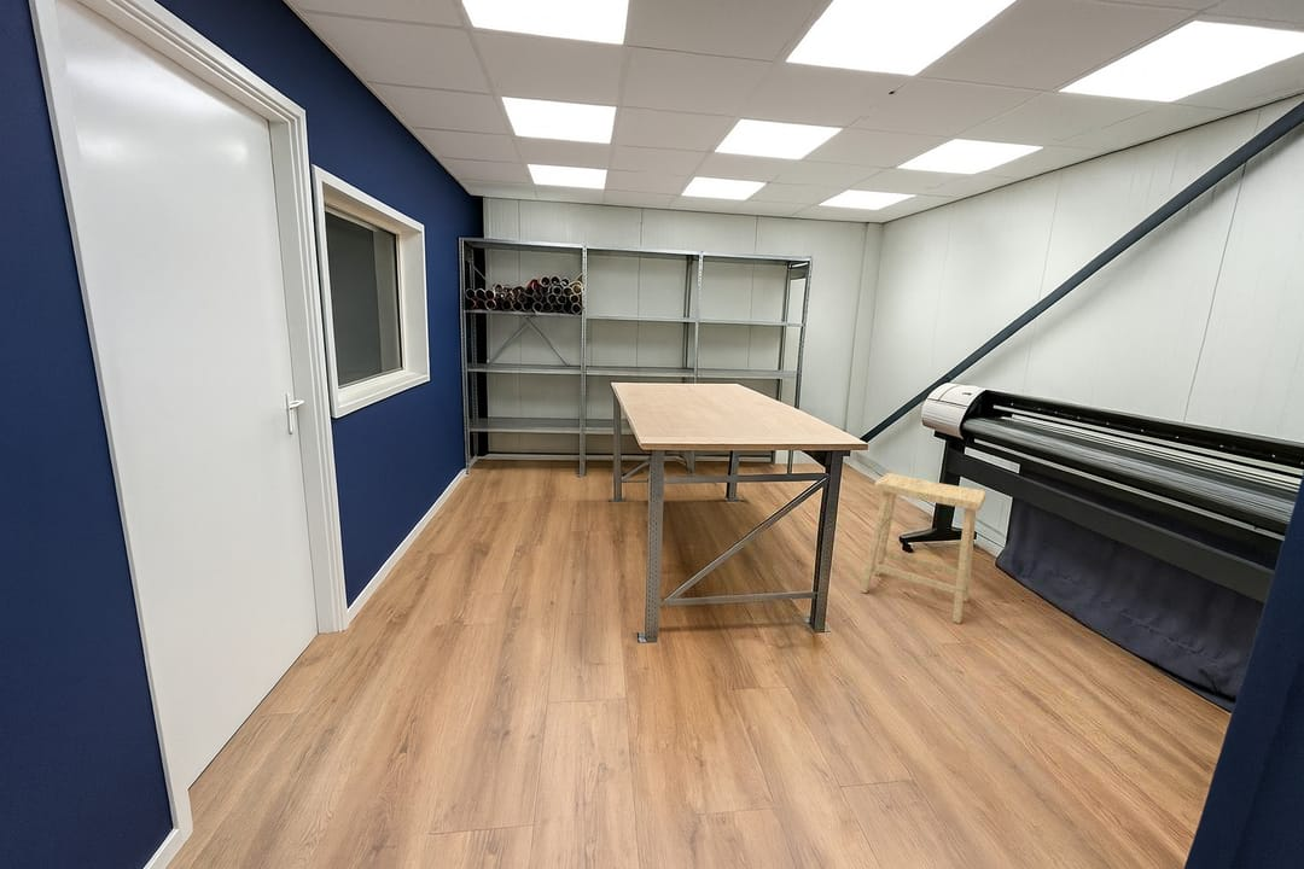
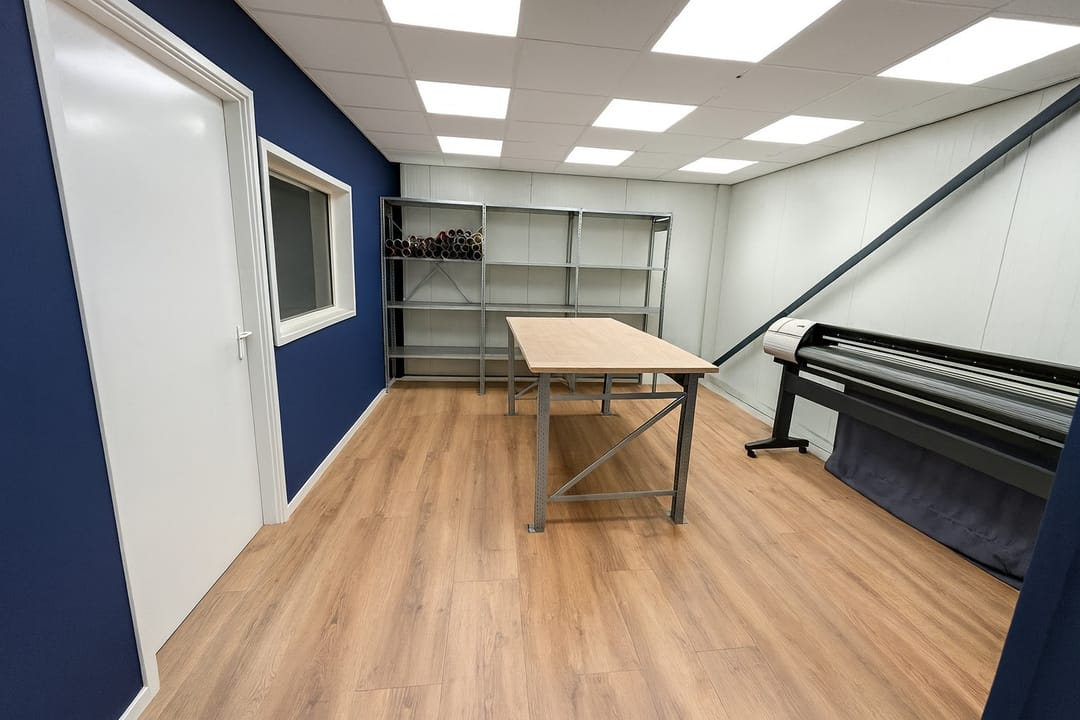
- stool (915, 558)
